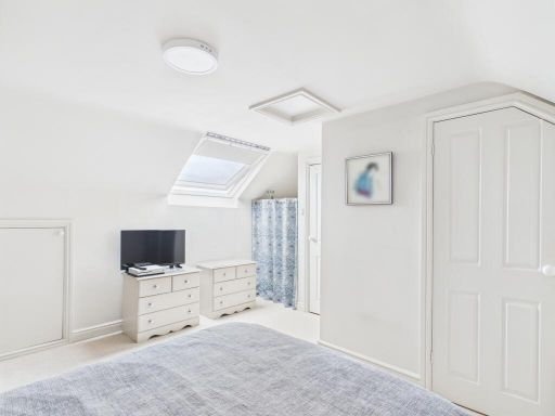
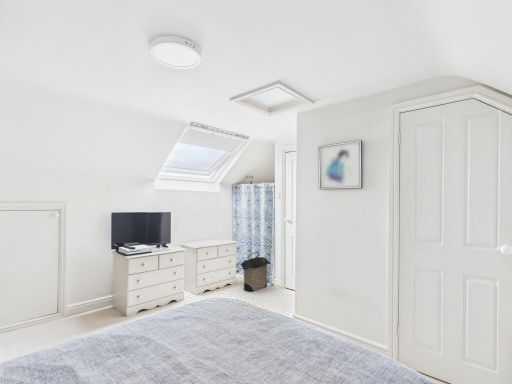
+ laundry hamper (255, 269)
